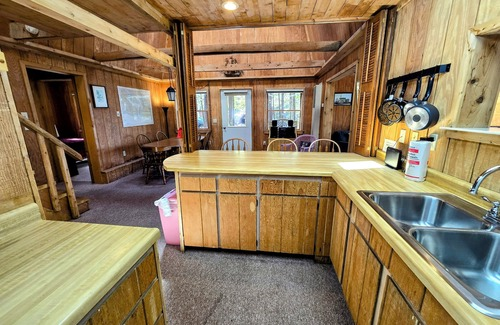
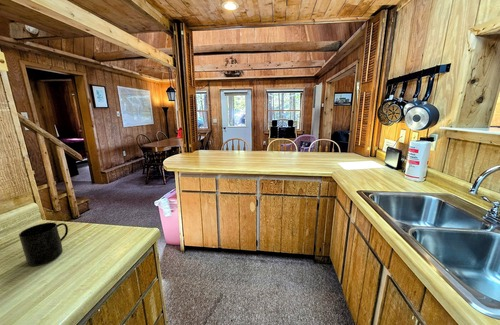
+ mug (47, 241)
